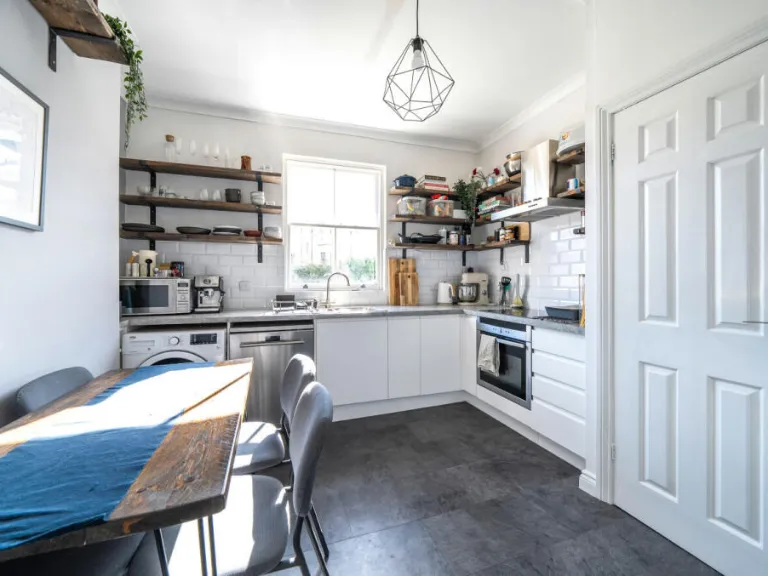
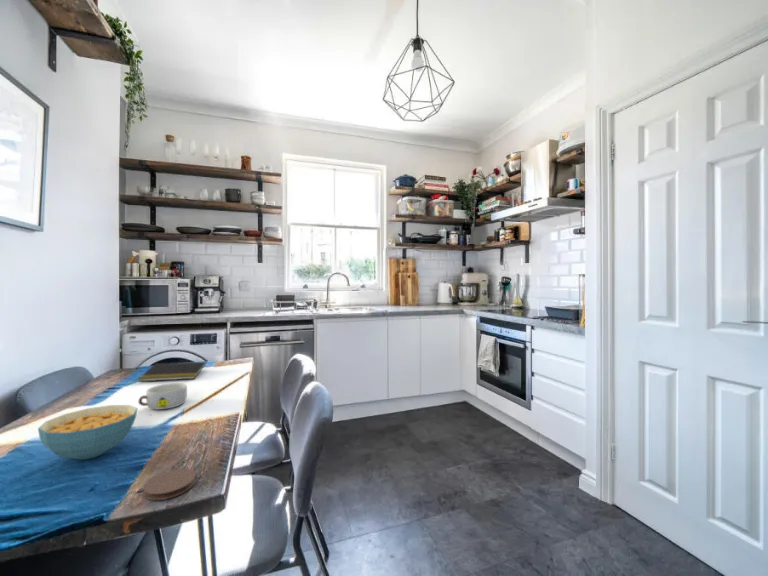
+ notepad (174, 370)
+ bowl (163, 397)
+ cereal bowl (91, 435)
+ coaster (170, 483)
